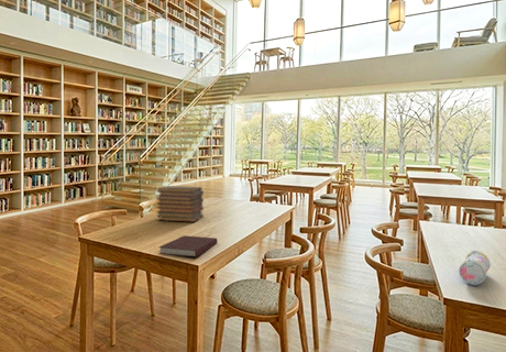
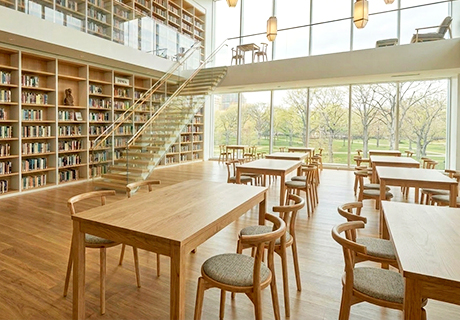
- notebook (189, 245)
- book stack (179, 202)
- pencil case (474, 266)
